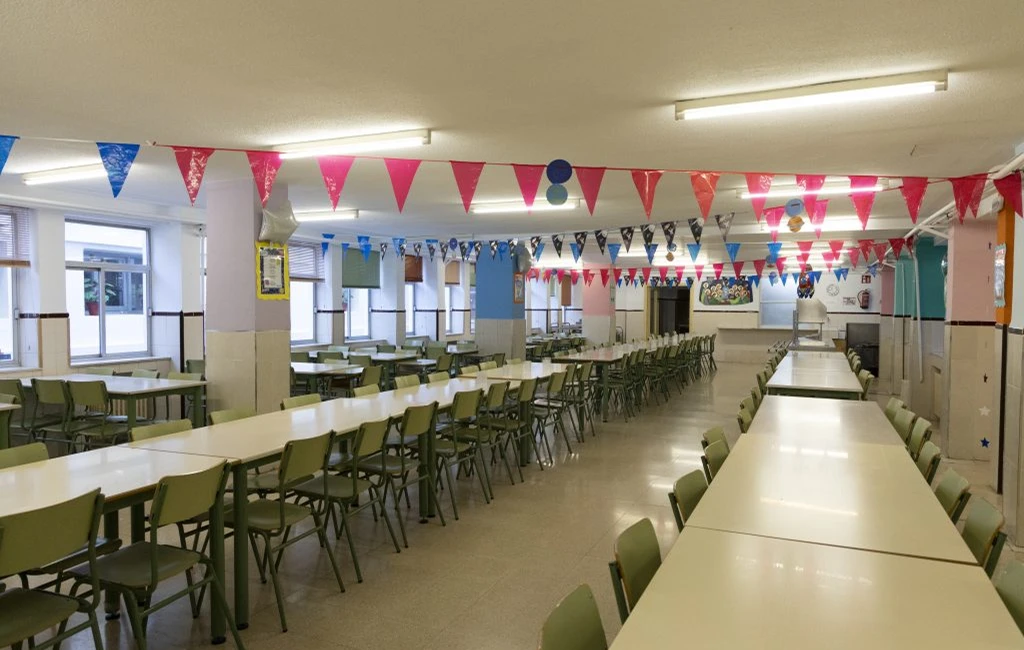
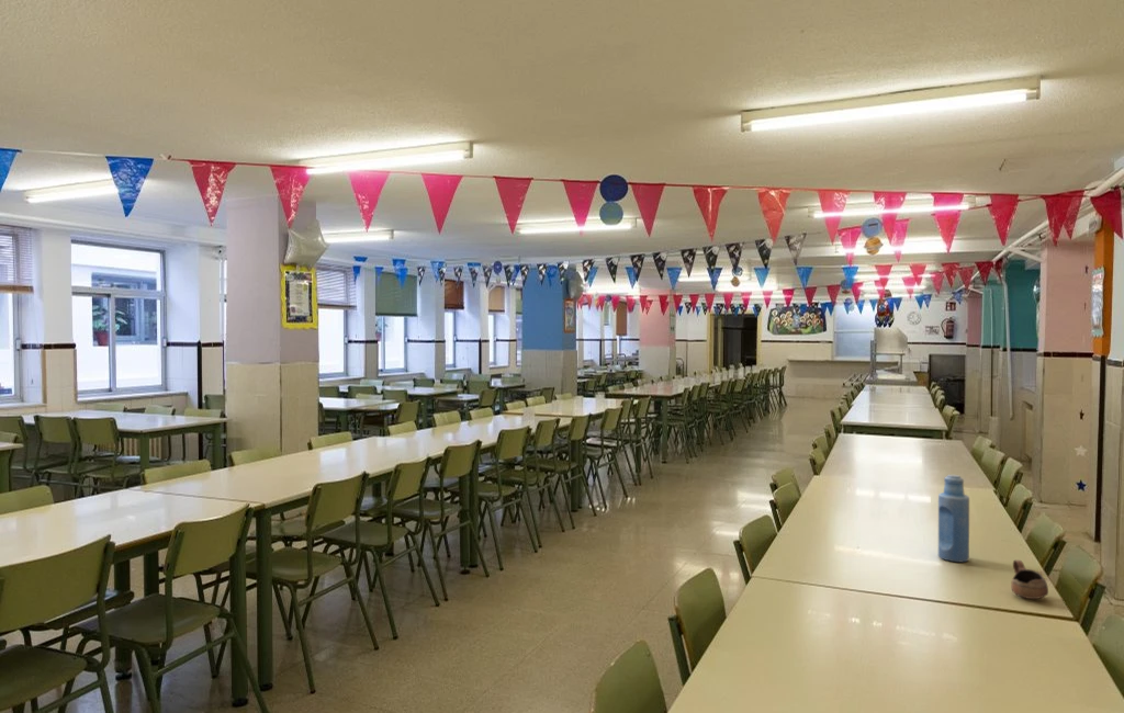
+ cup (1029, 580)
+ bottle (954, 517)
